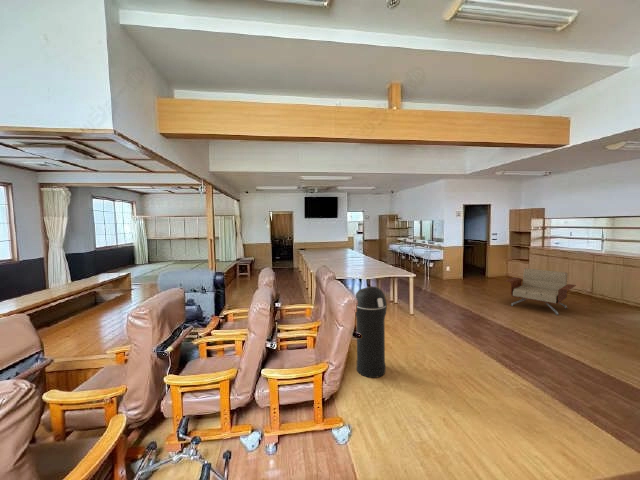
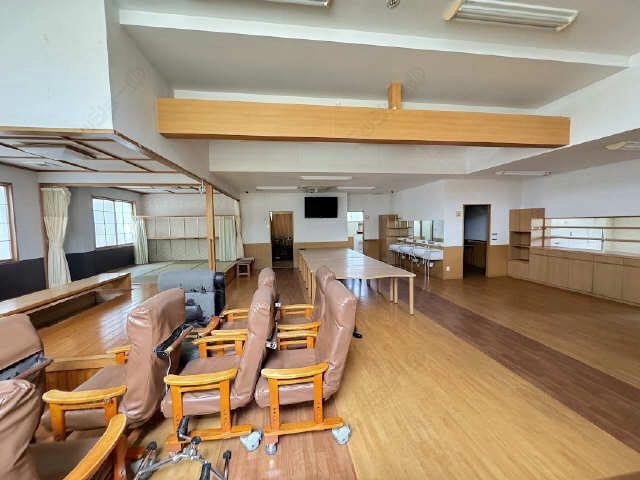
- armchair (539, 289)
- trash can (371, 328)
